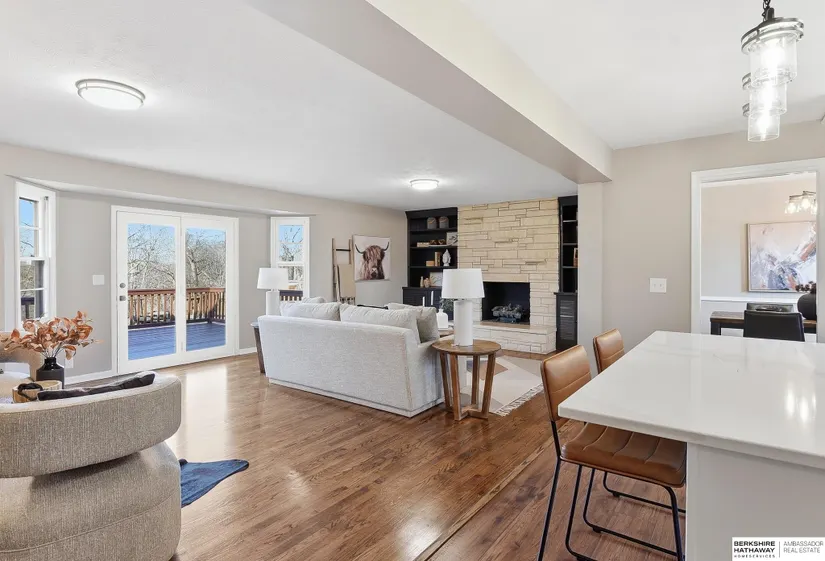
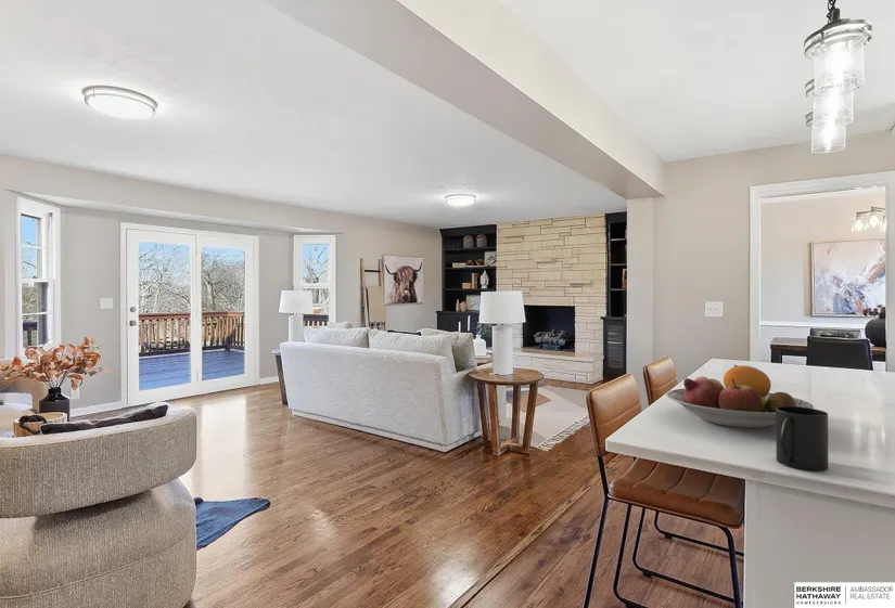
+ fruit bowl (734, 393)
+ mug (797, 438)
